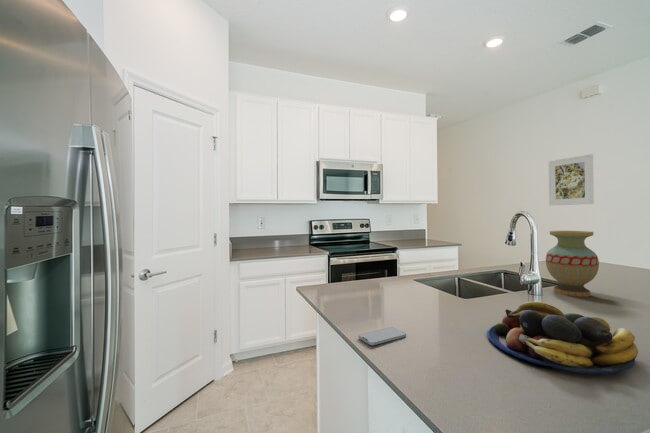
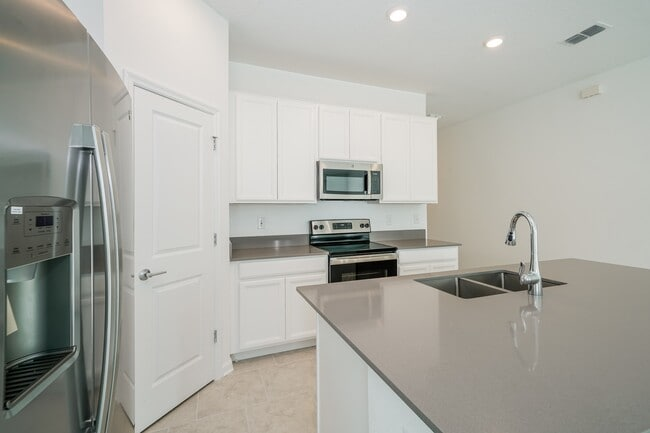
- smartphone (382, 335)
- fruit bowl (551, 324)
- vase (571, 262)
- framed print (569, 181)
